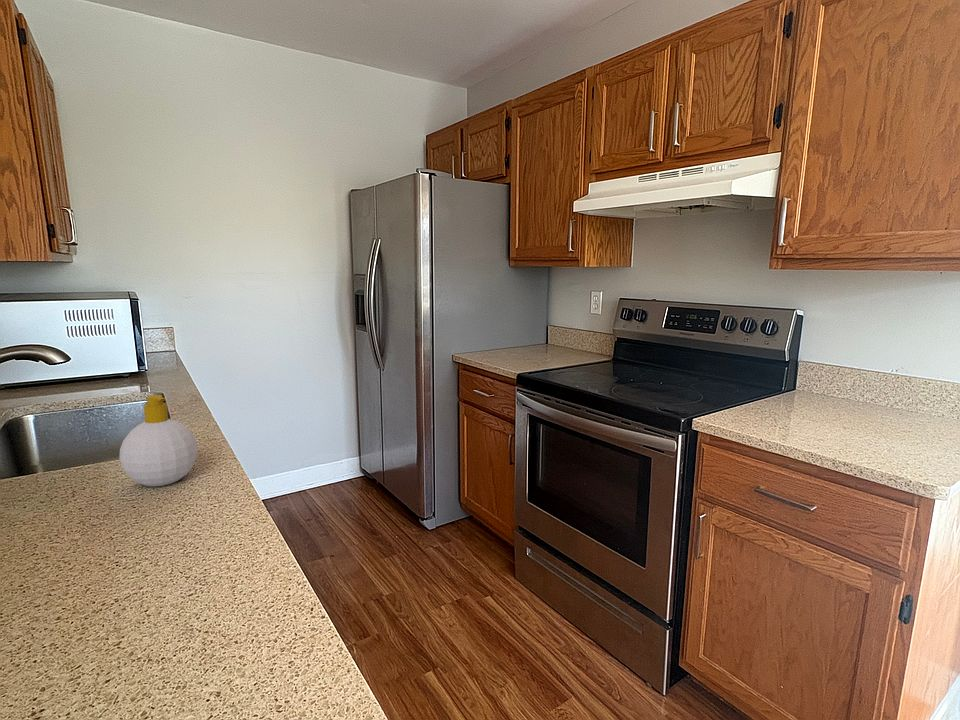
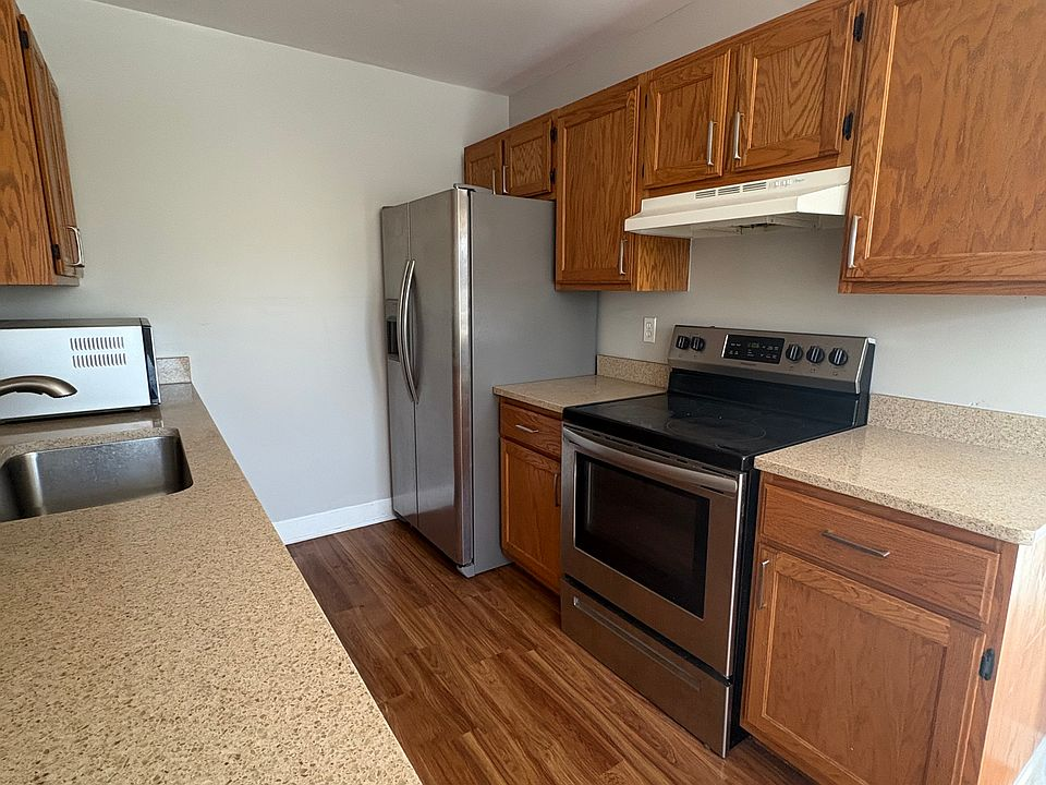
- soap bottle (158, 438)
